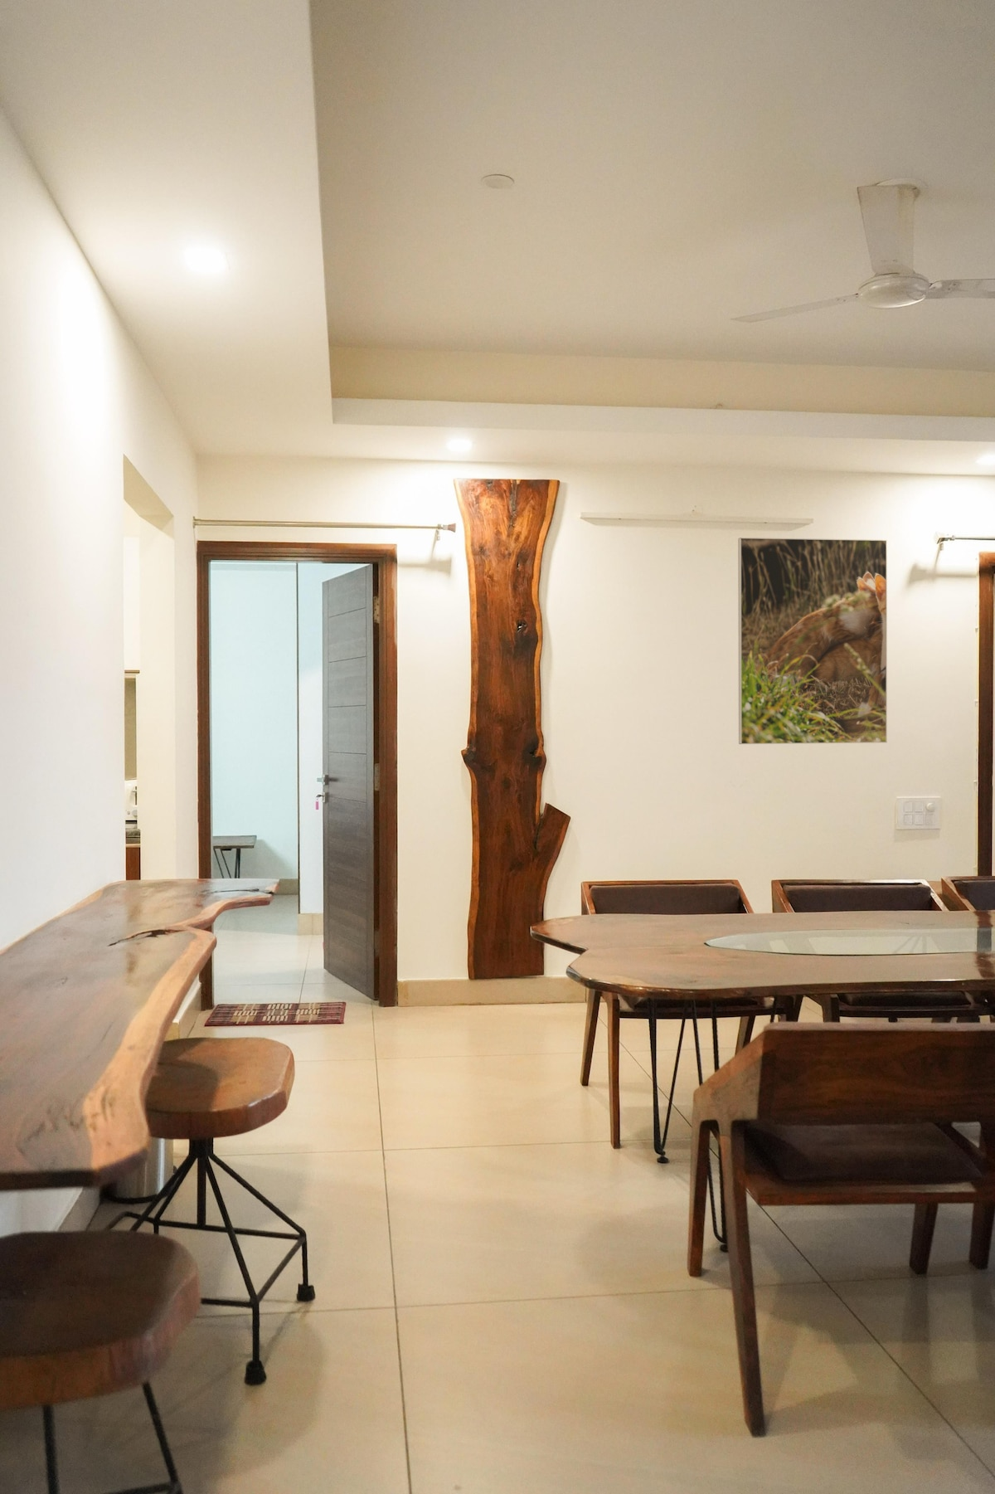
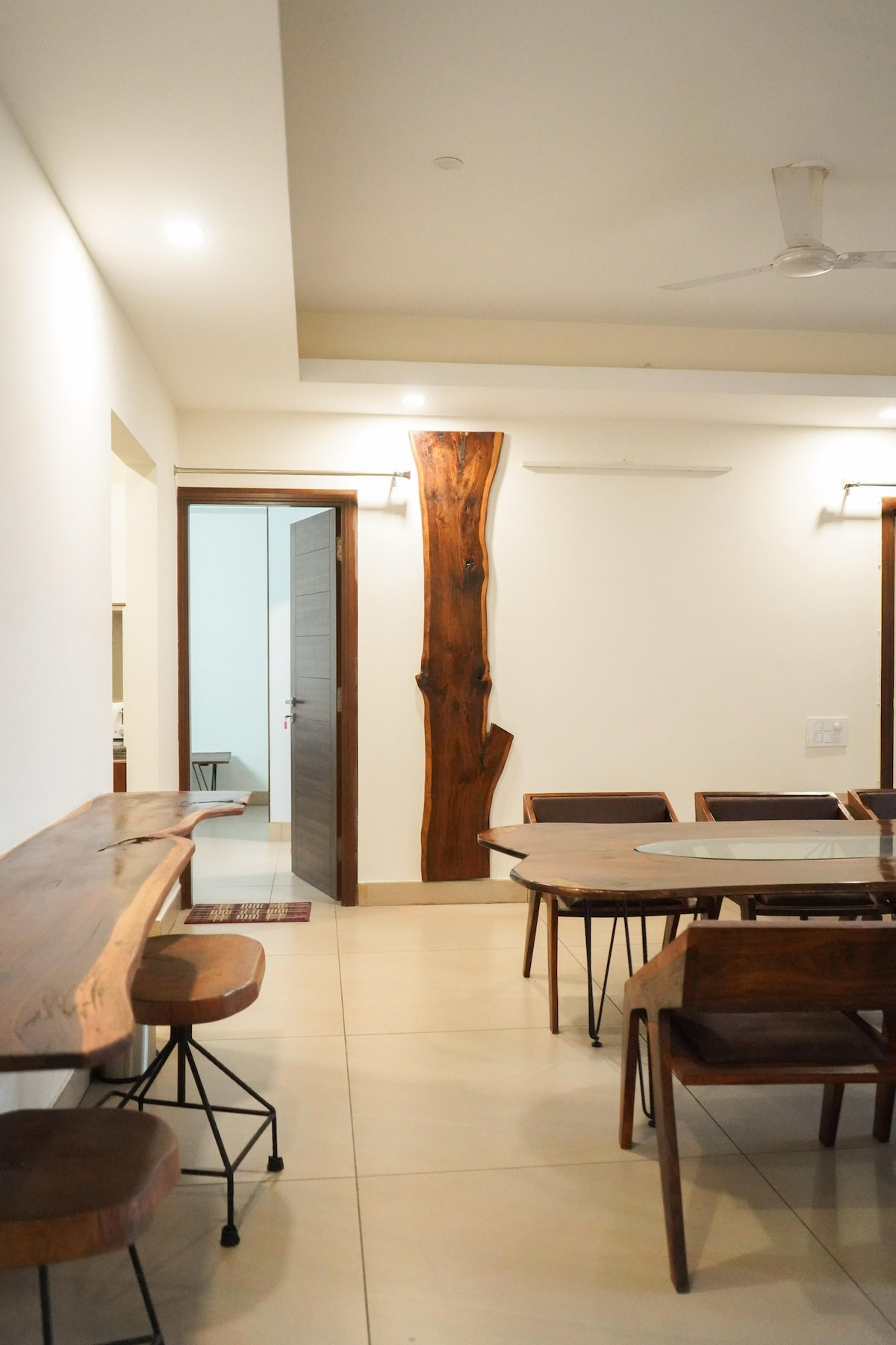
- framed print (813, 641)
